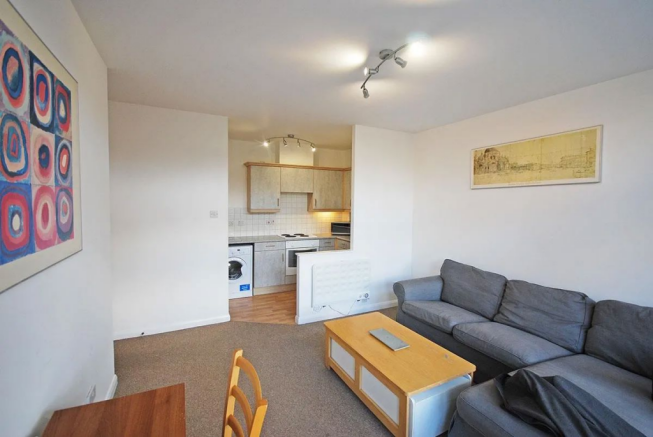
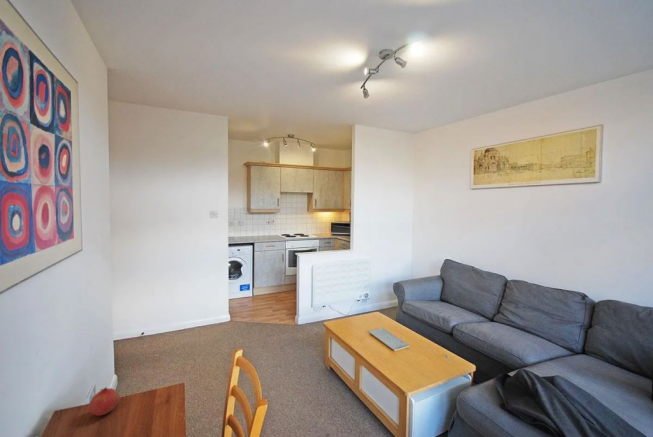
+ fruit (104, 399)
